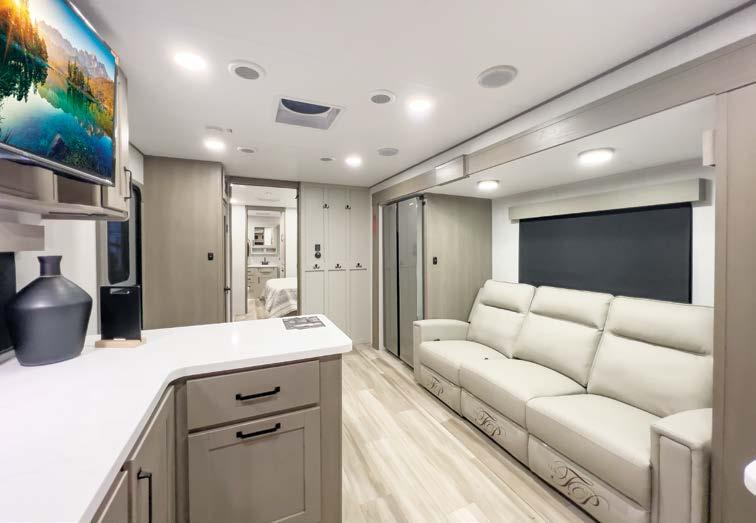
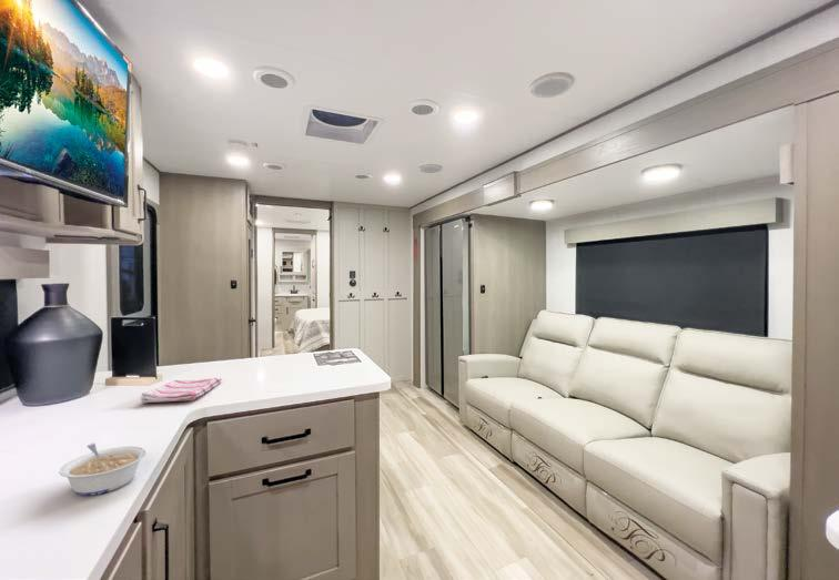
+ dish towel (184, 387)
+ legume (102, 469)
